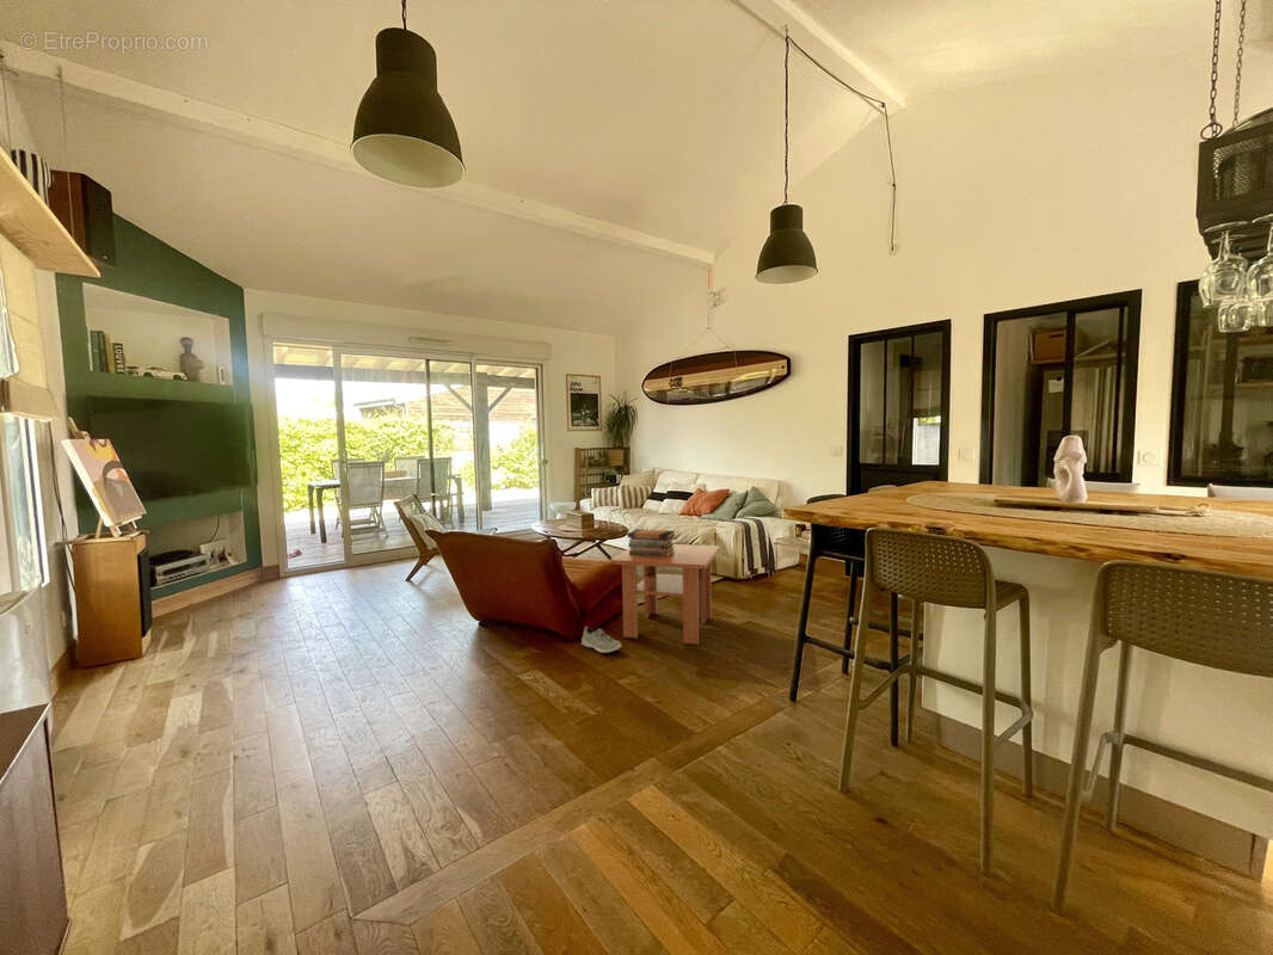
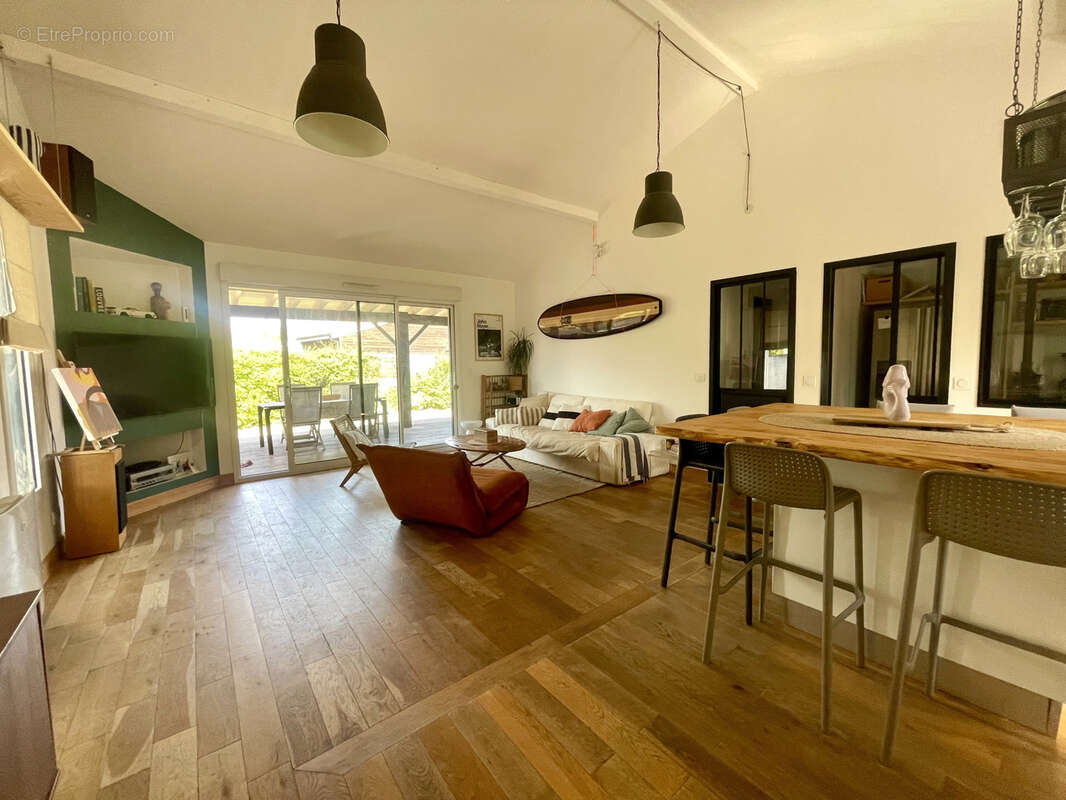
- coffee table (669, 590)
- sneaker (599, 639)
- book stack (651, 542)
